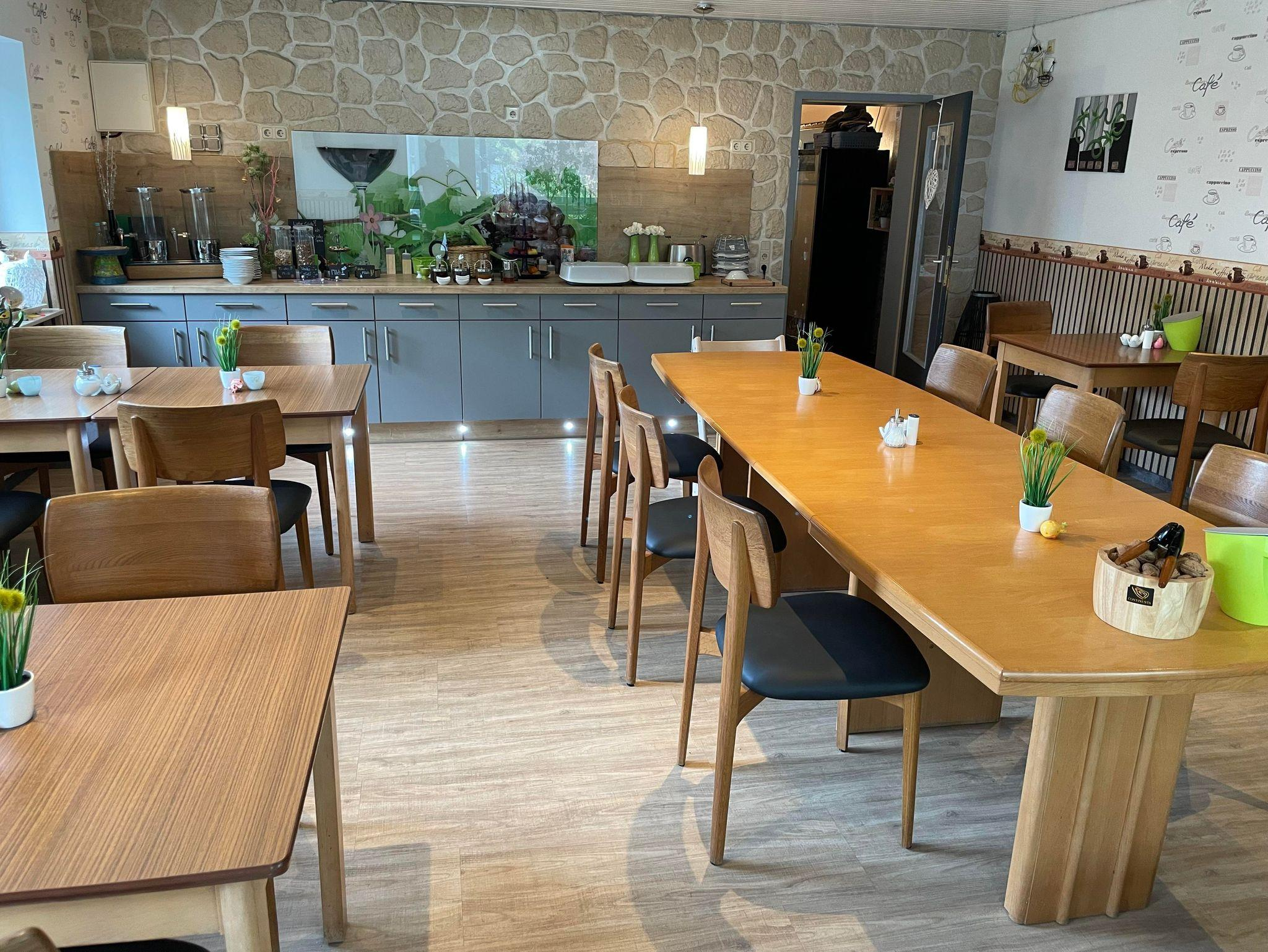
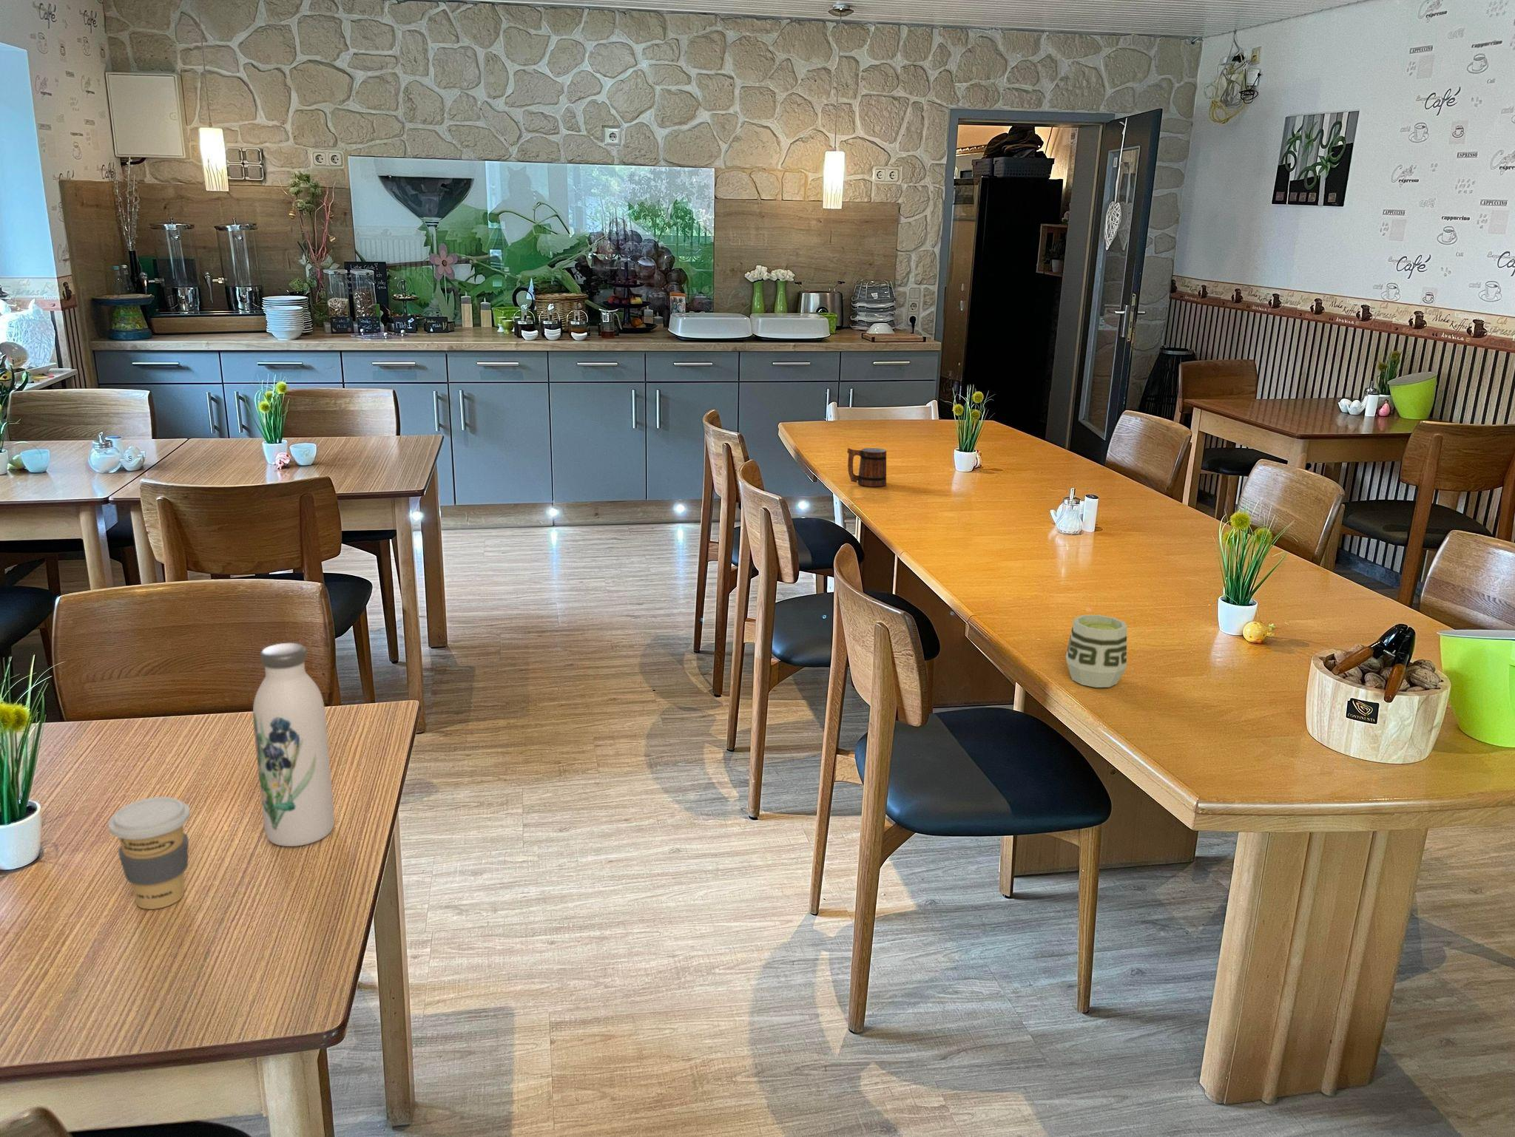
+ cup (1097, 651)
+ coffee cup (154, 854)
+ mug (866, 466)
+ water bottle (292, 742)
